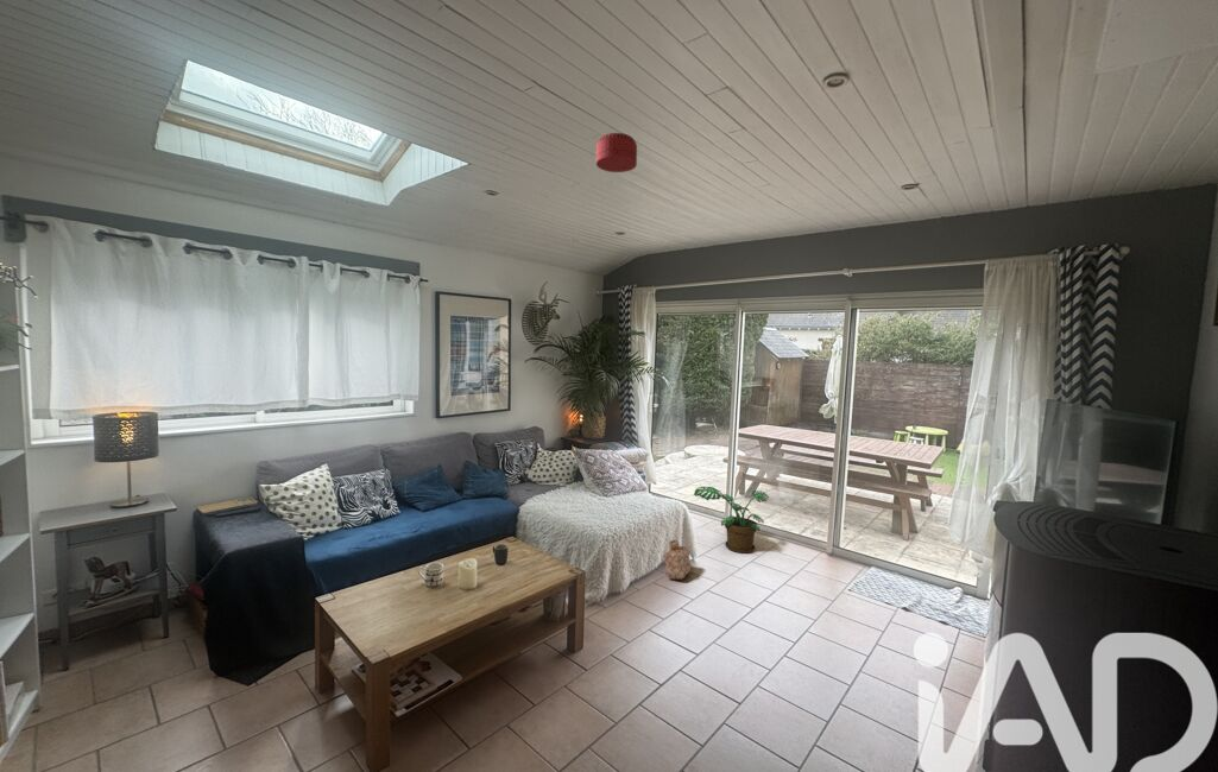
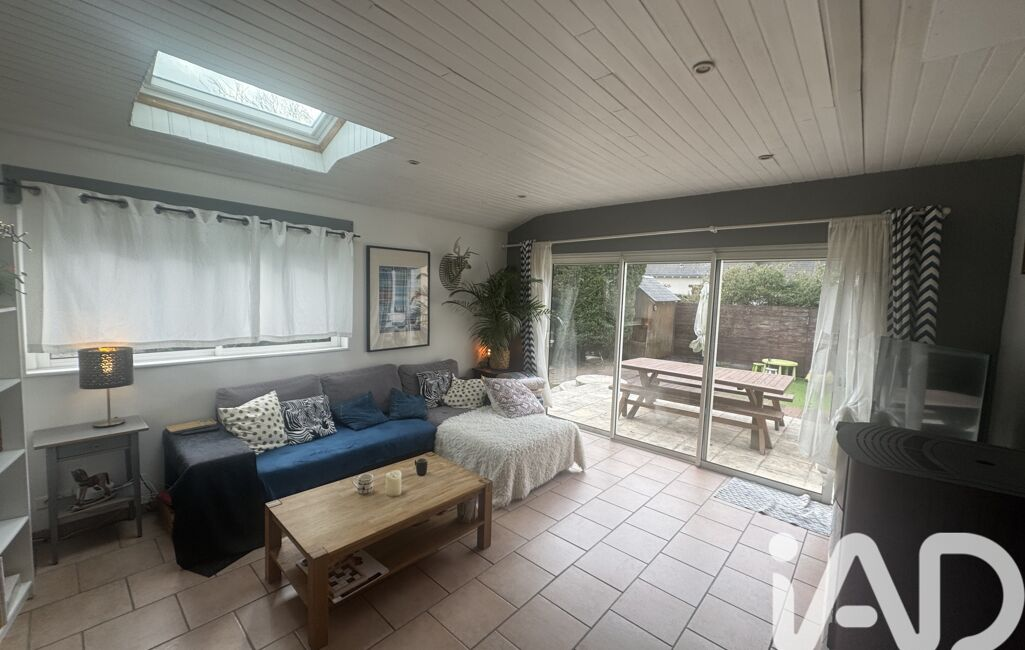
- basket (677, 558)
- smoke detector (617, 152)
- potted plant (732, 517)
